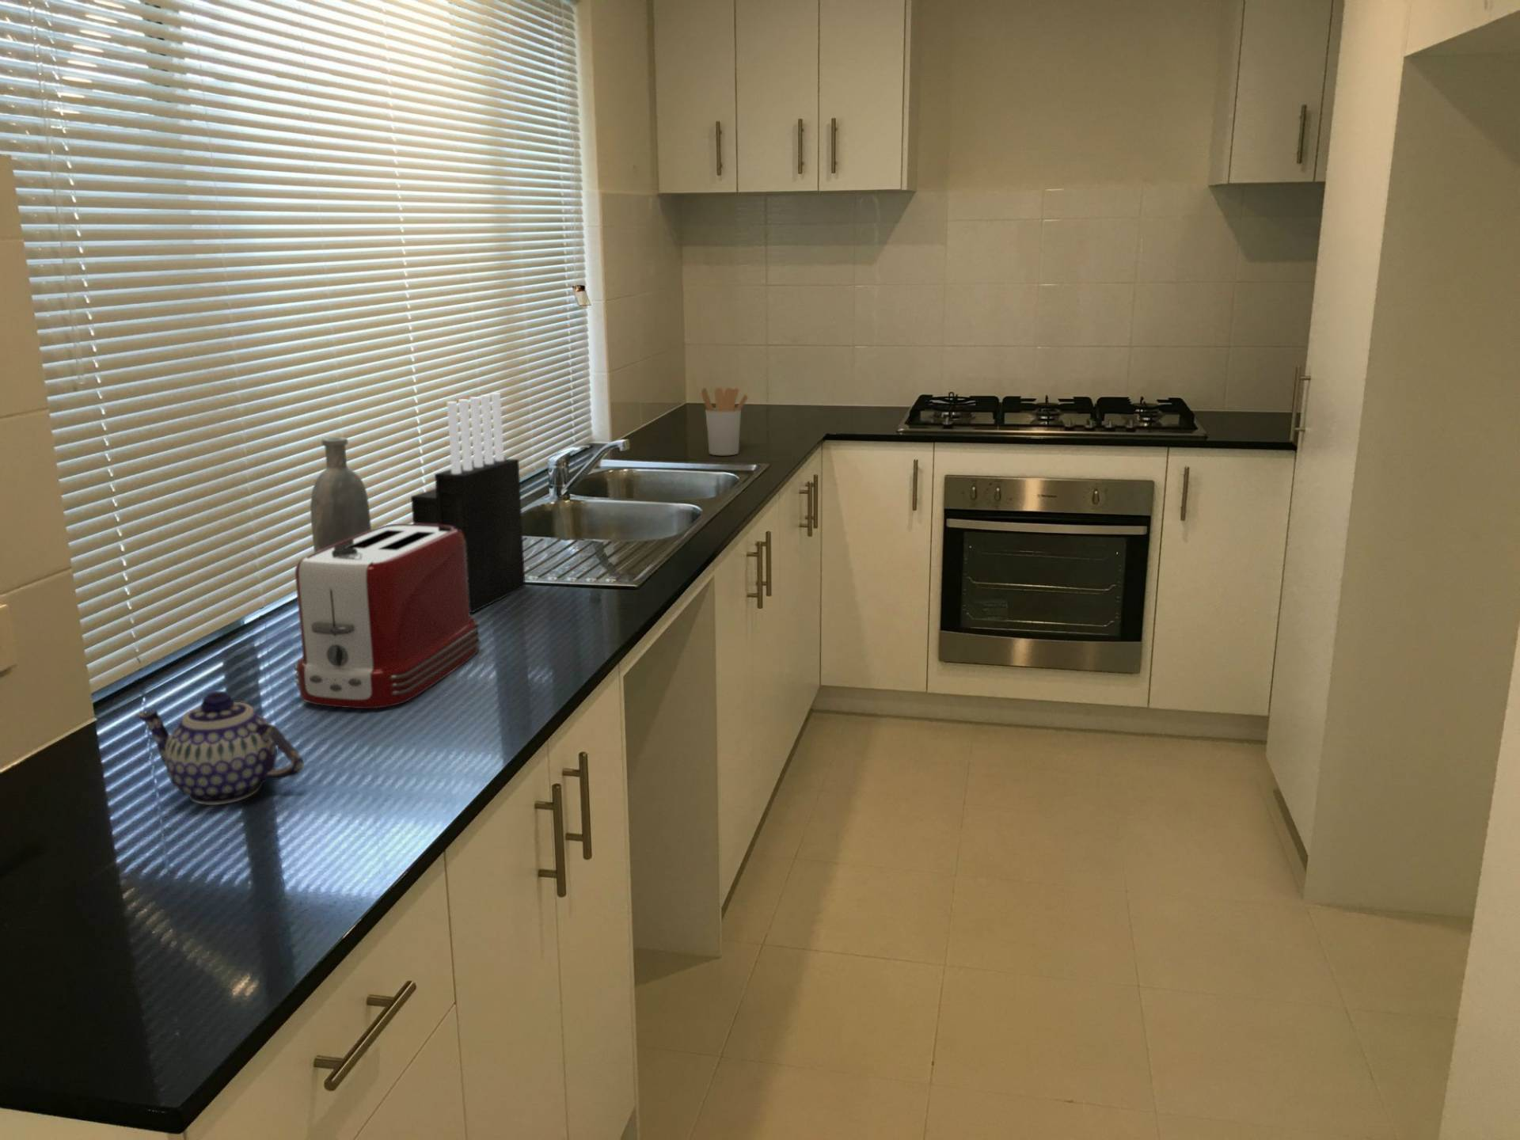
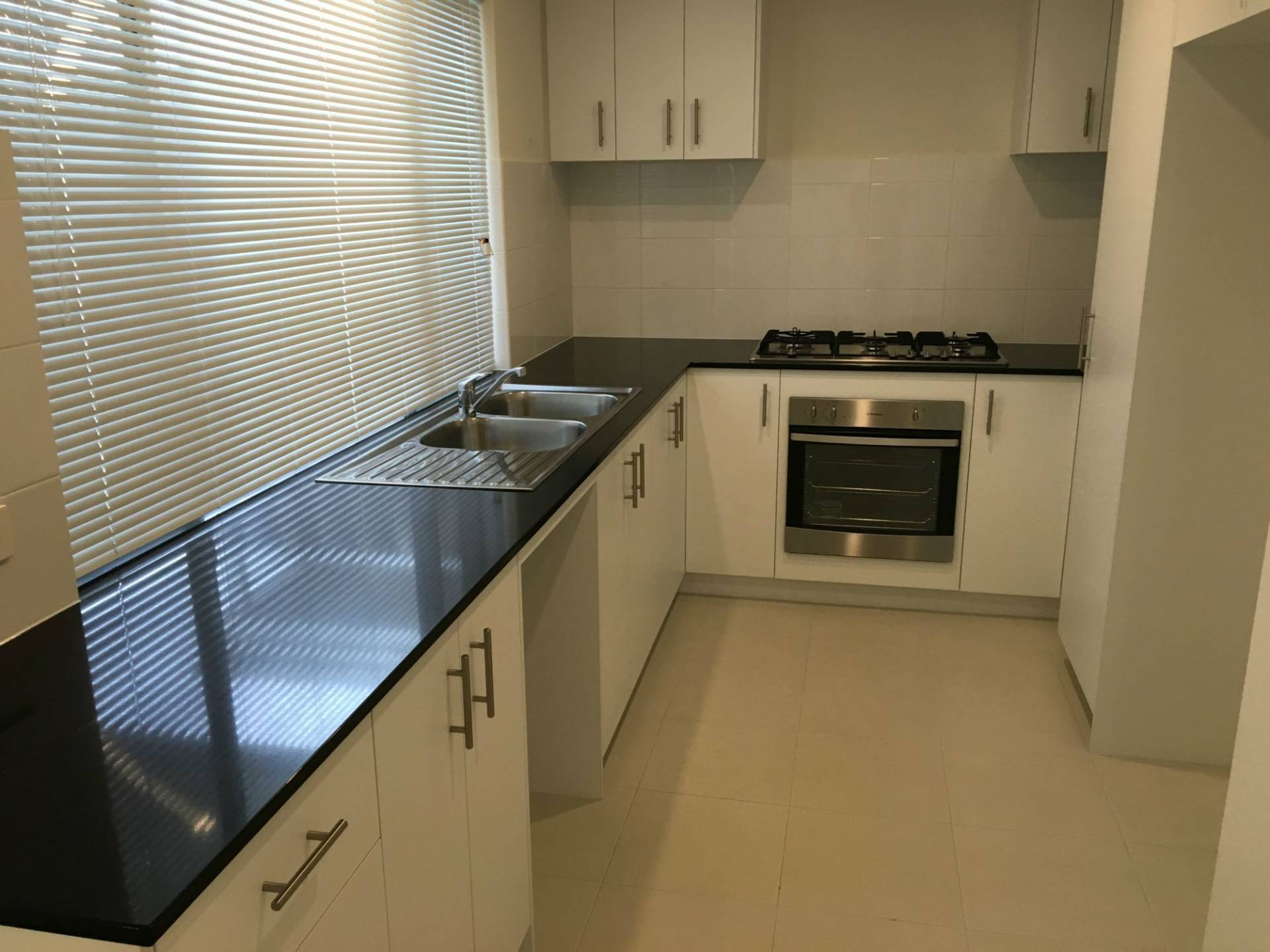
- bottle (342, 524)
- toaster (388, 607)
- utensil holder (724, 419)
- knife block (462, 498)
- teapot (219, 741)
